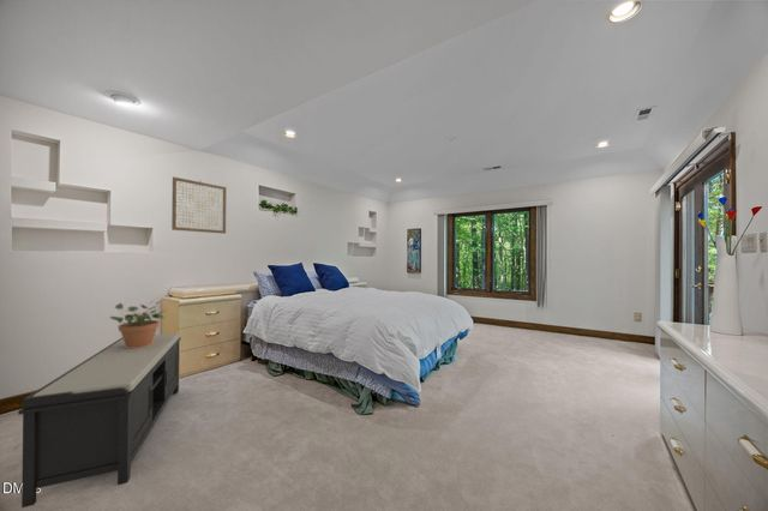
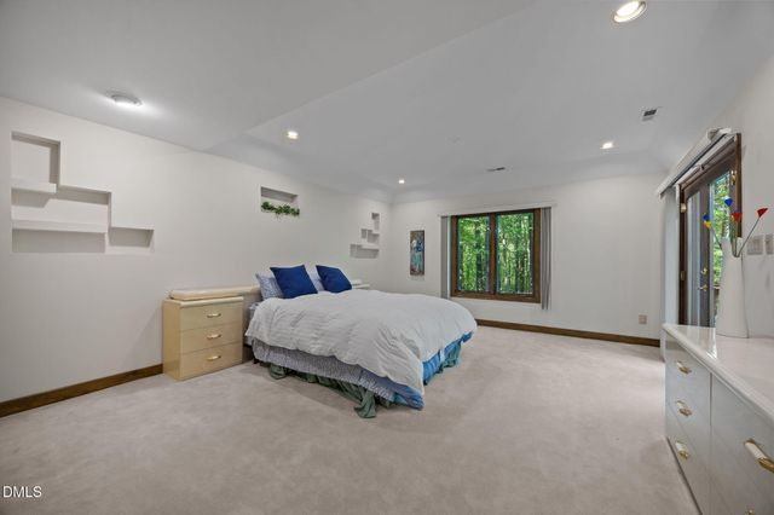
- bench (124, 393)
- wall art (200, 205)
- potted plant (142, 323)
